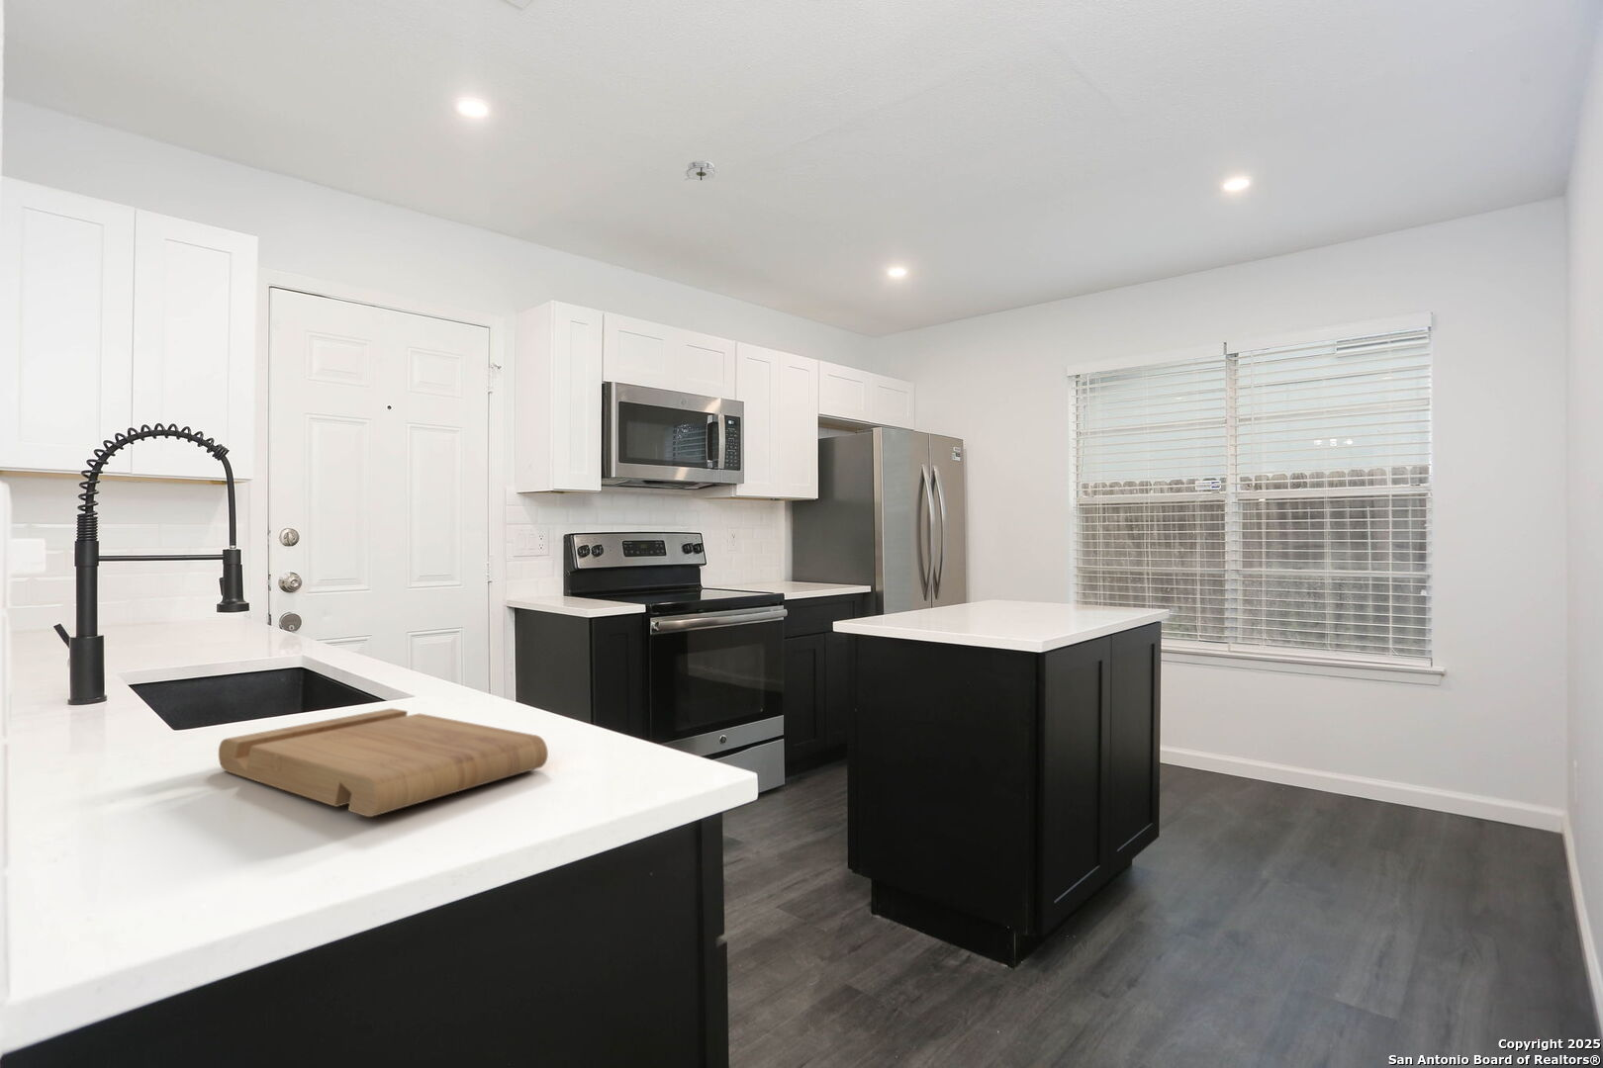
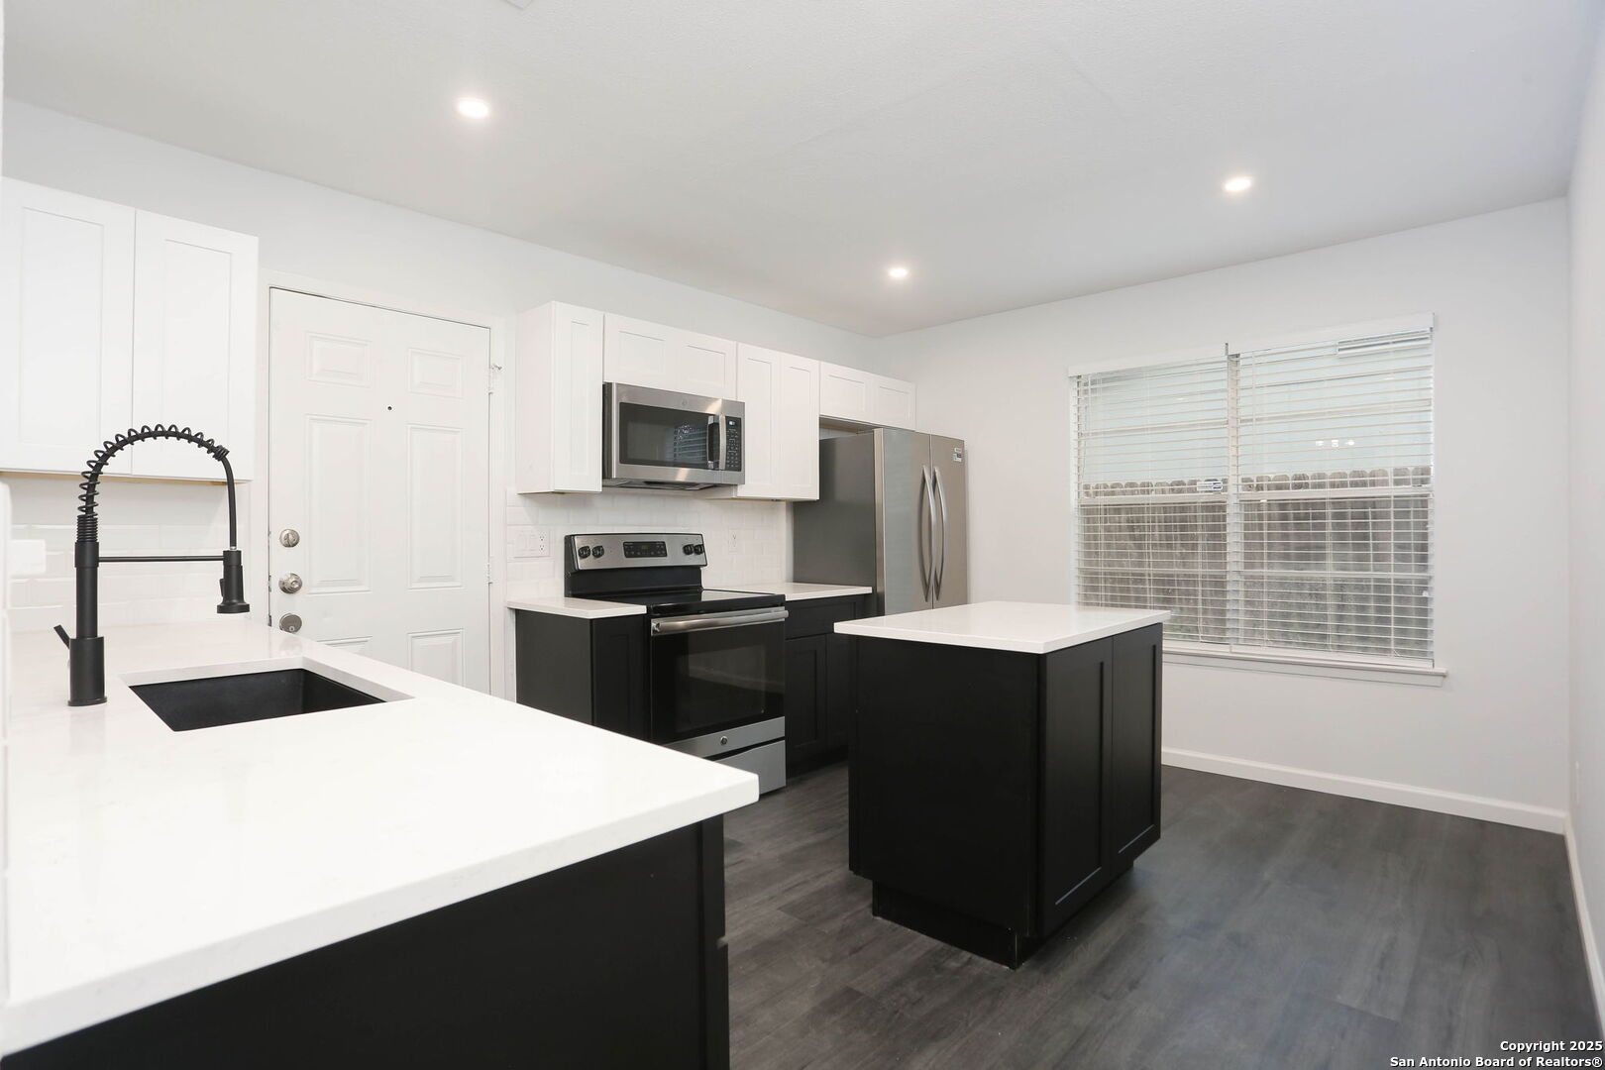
- cutting board (382, 752)
- smoke detector (700, 170)
